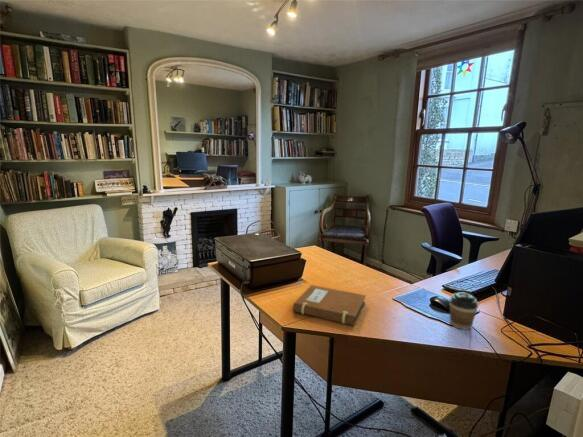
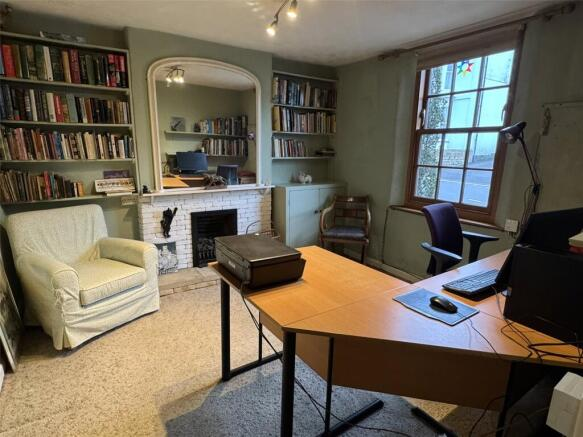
- coffee cup (462, 309)
- notebook (328, 303)
